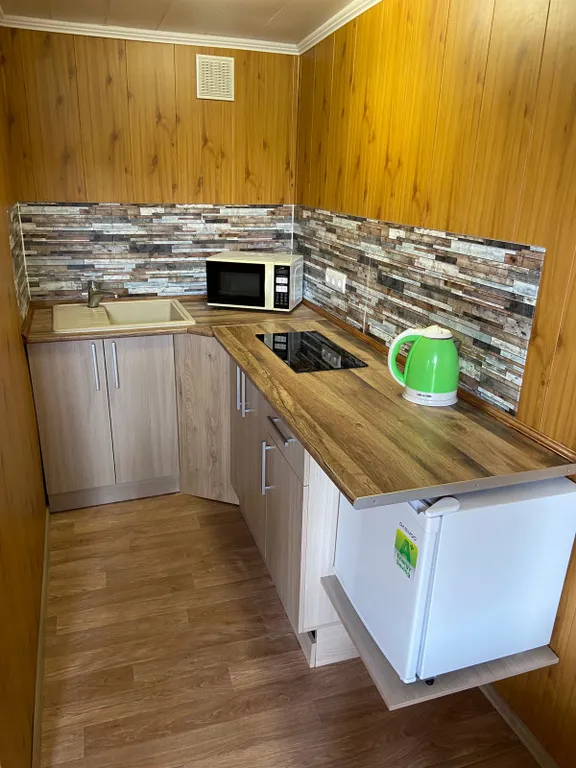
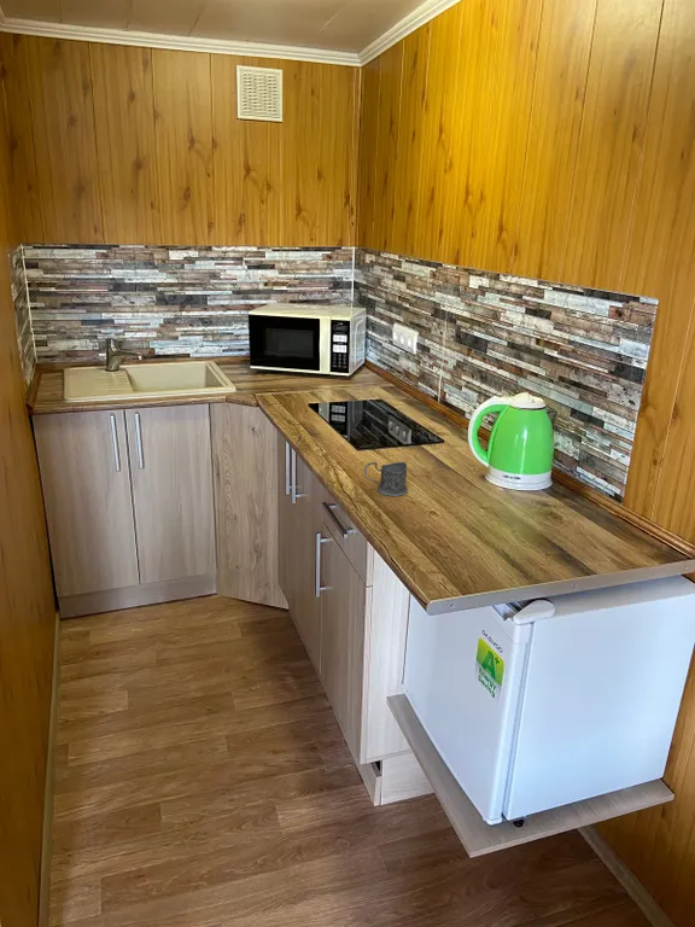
+ mug (386, 476)
